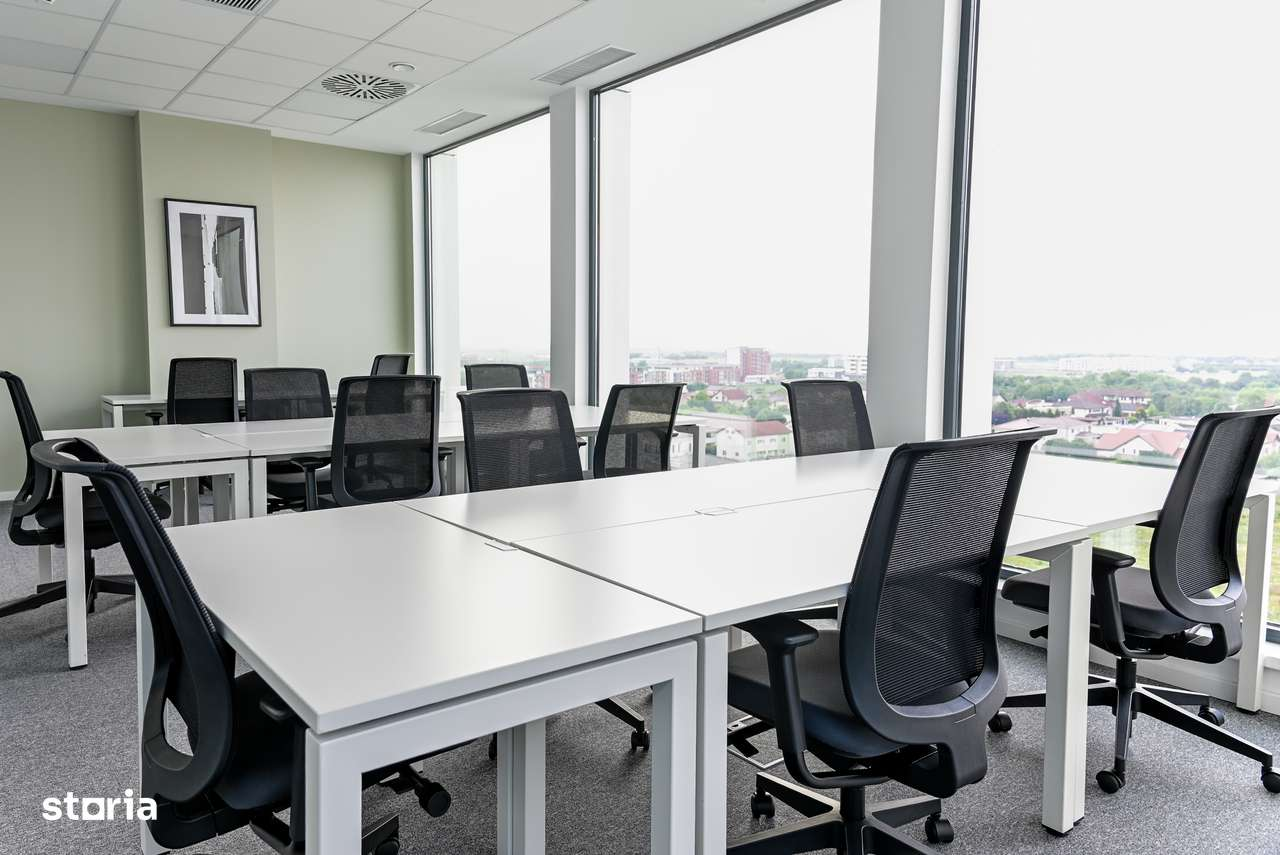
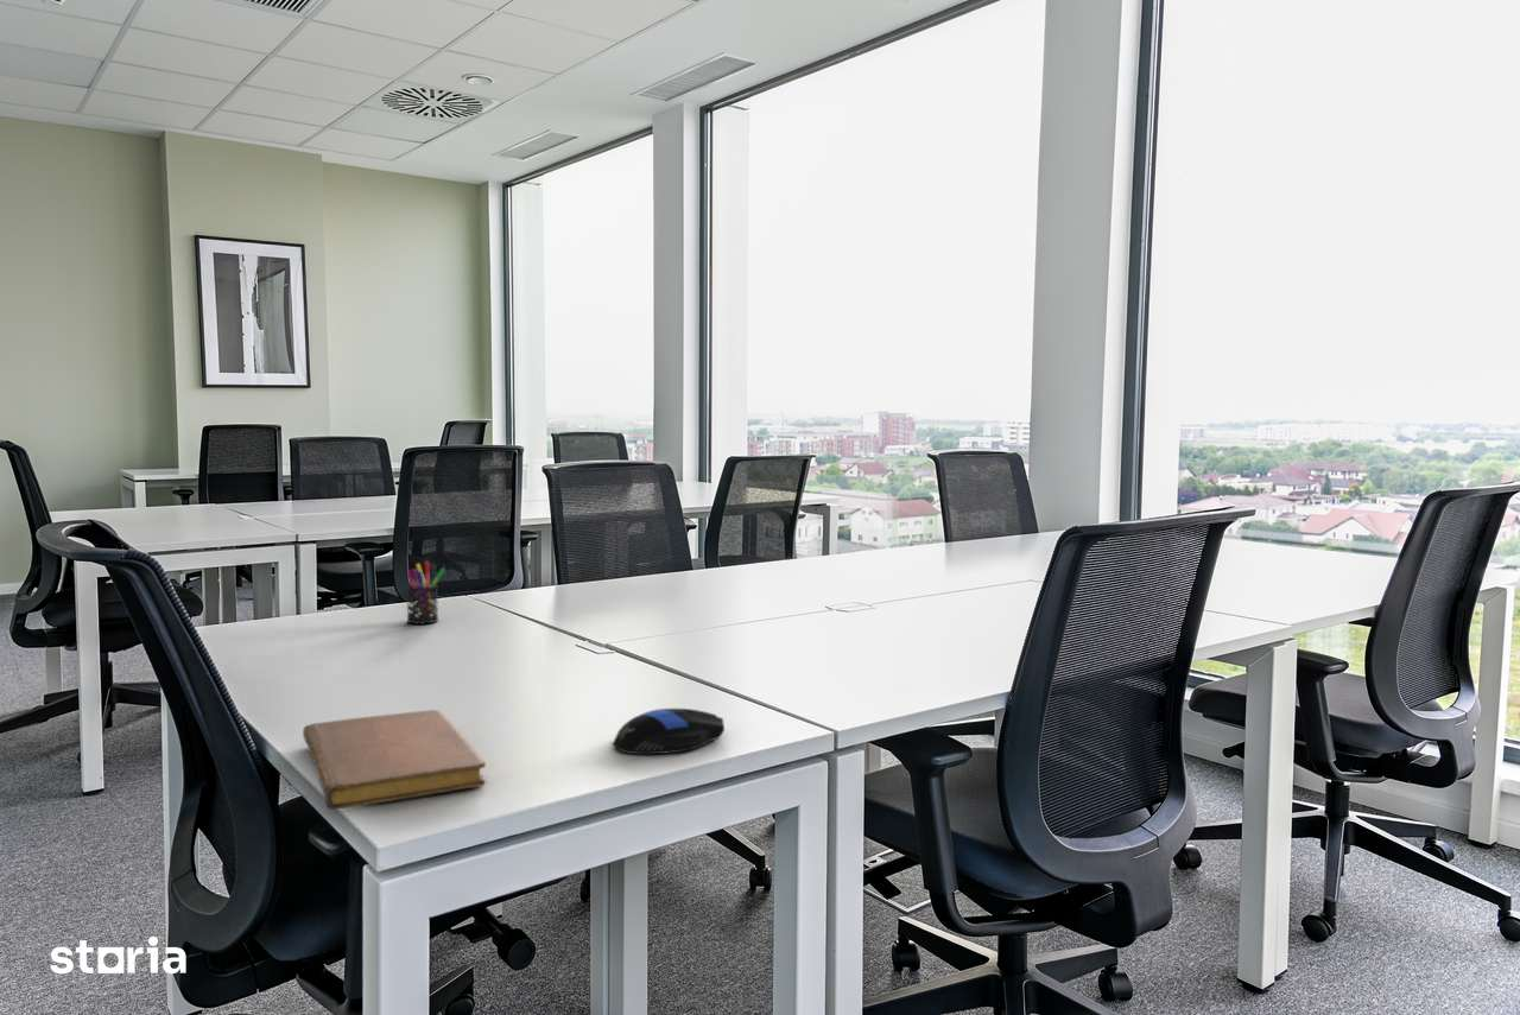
+ notebook (390, 753)
+ pen holder (425, 590)
+ computer mouse (670, 724)
